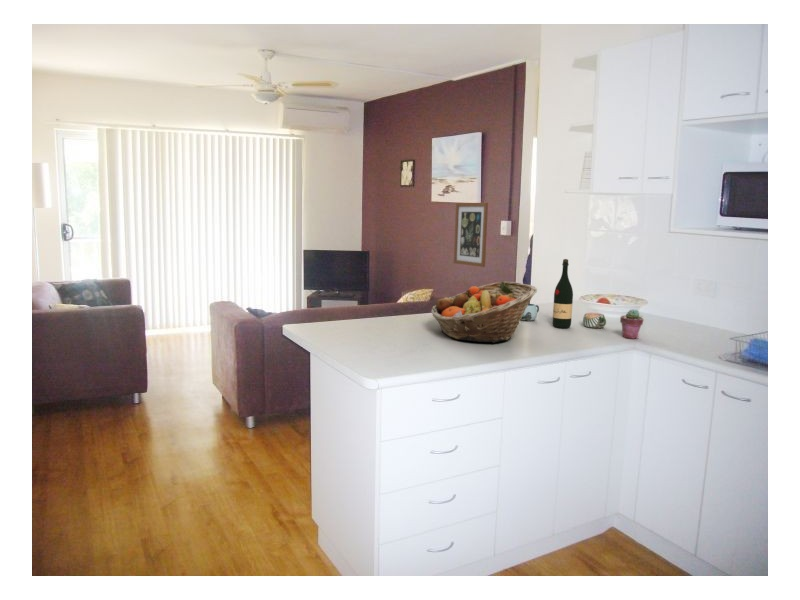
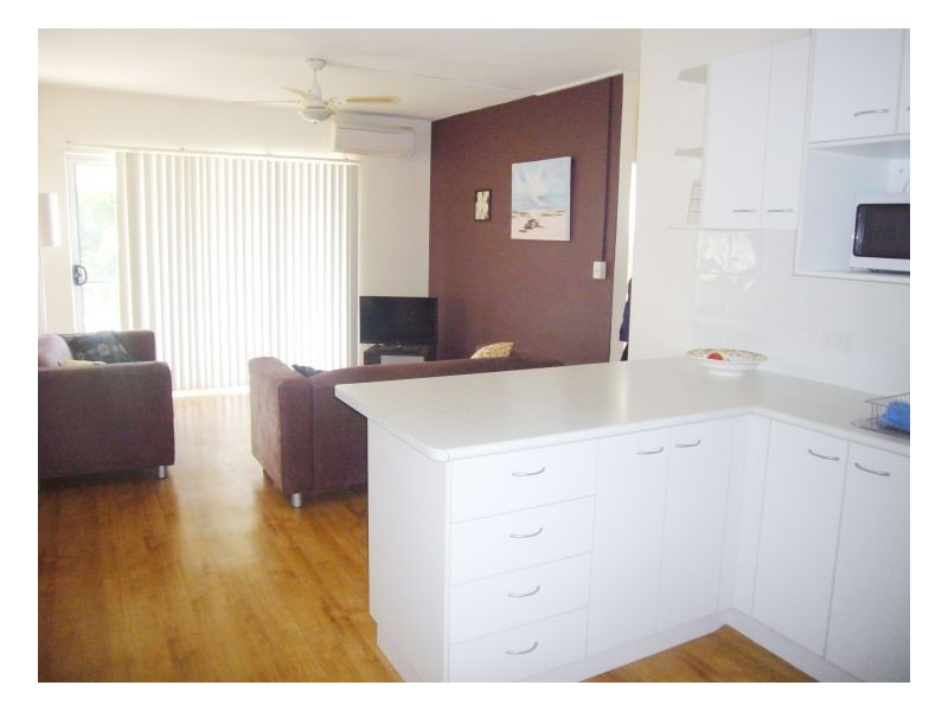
- mug (528, 311)
- mug (595, 320)
- potted succulent (631, 323)
- wine bottle (563, 293)
- fruit basket (482, 309)
- wall art (470, 234)
